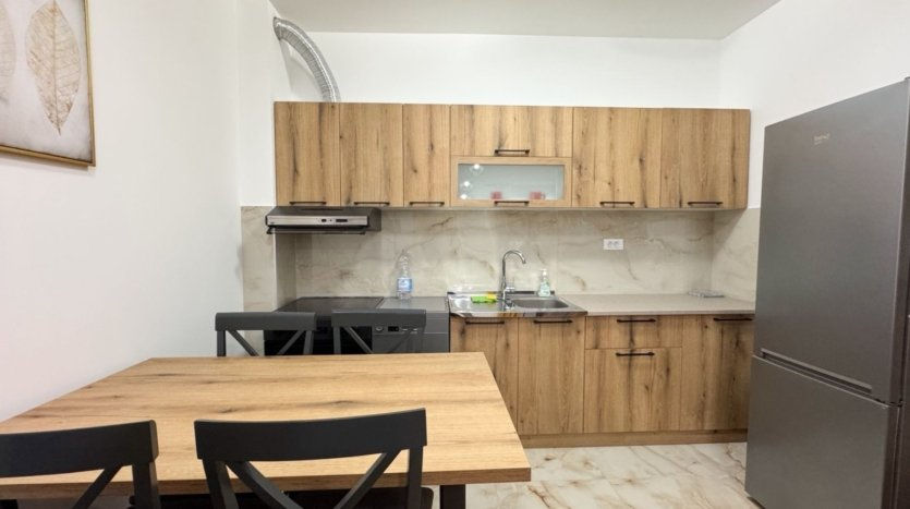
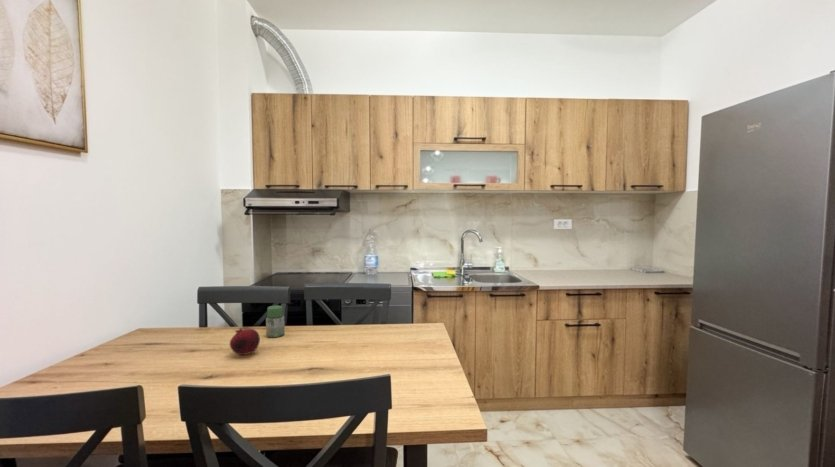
+ fruit (245, 340)
+ jar (275, 320)
